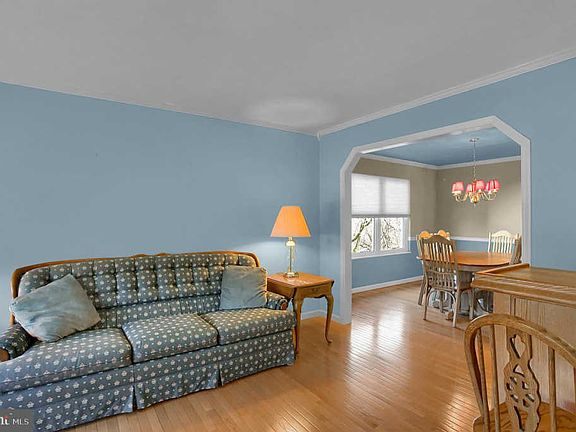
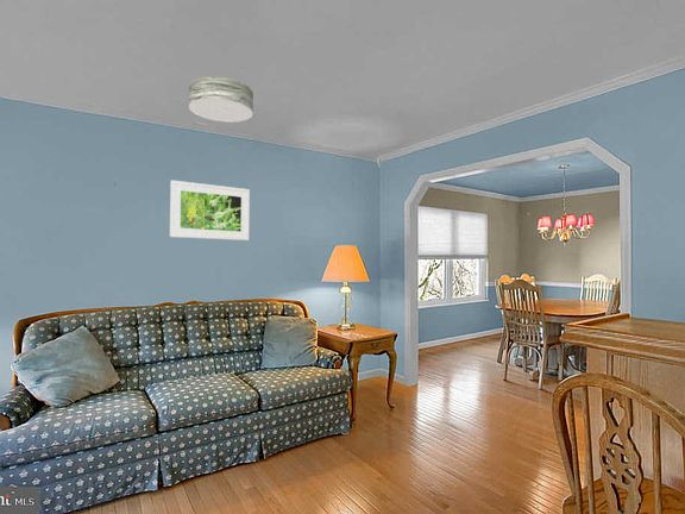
+ ceiling light (221, 100)
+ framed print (212, 212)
